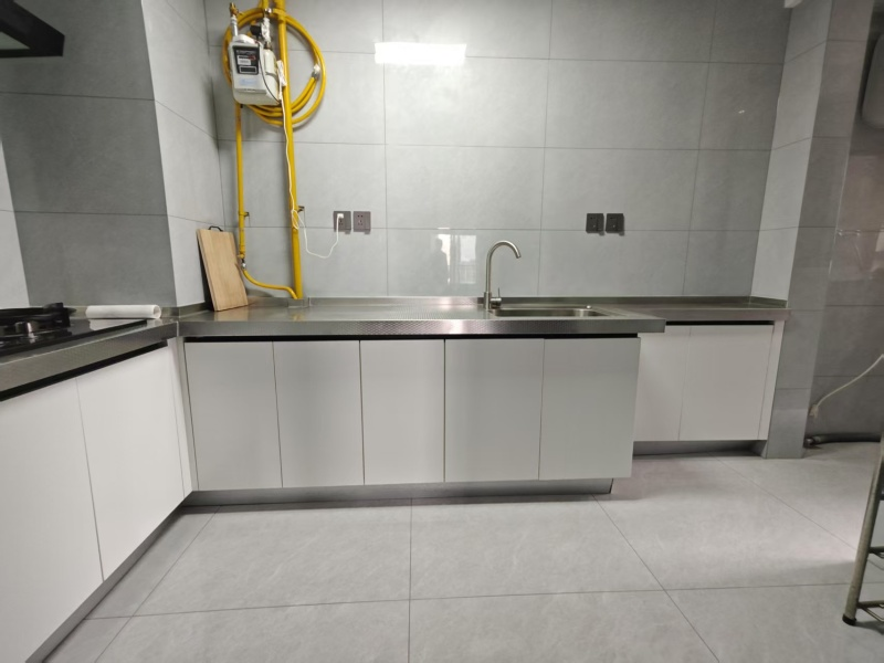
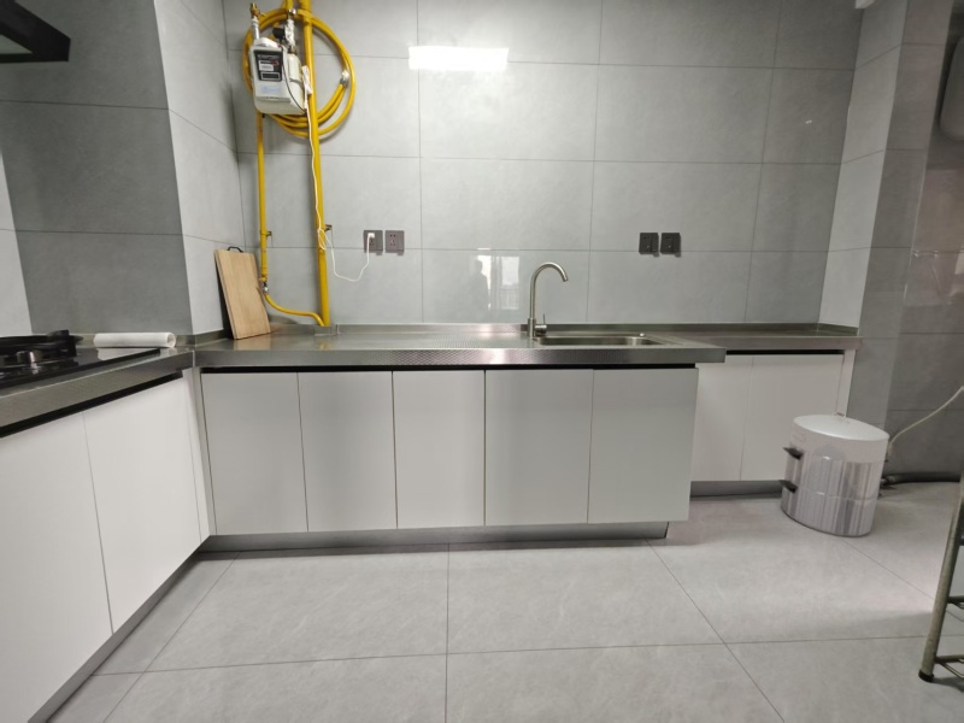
+ waste bin (831, 466)
